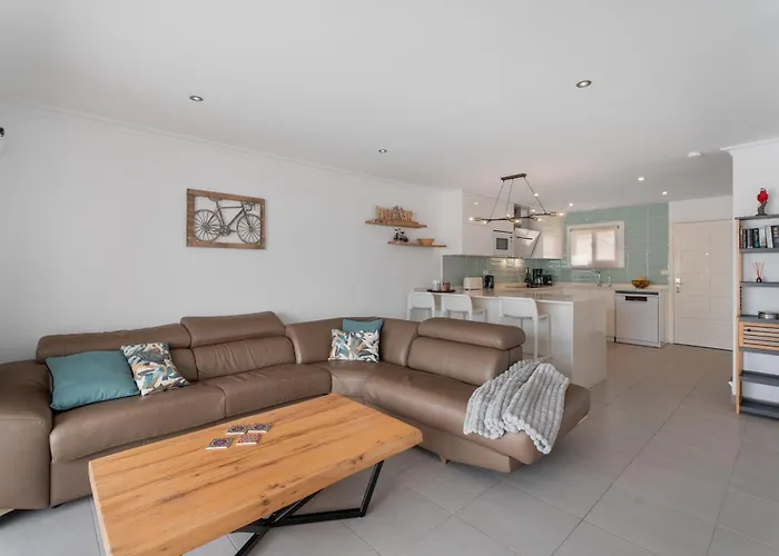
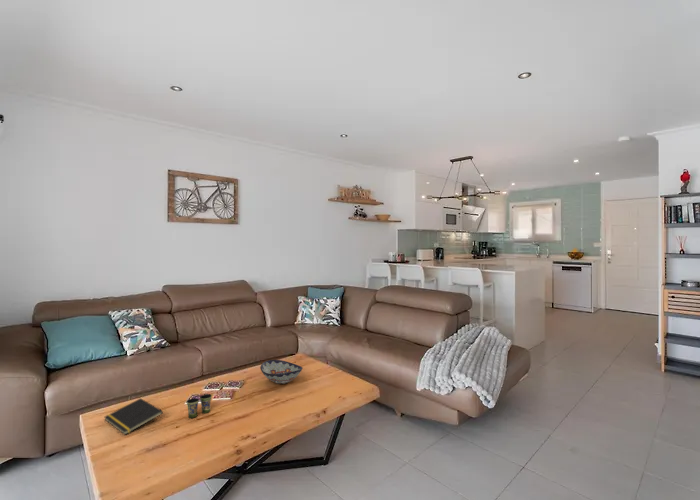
+ cup (197, 406)
+ decorative bowl (281, 373)
+ notepad (133, 415)
